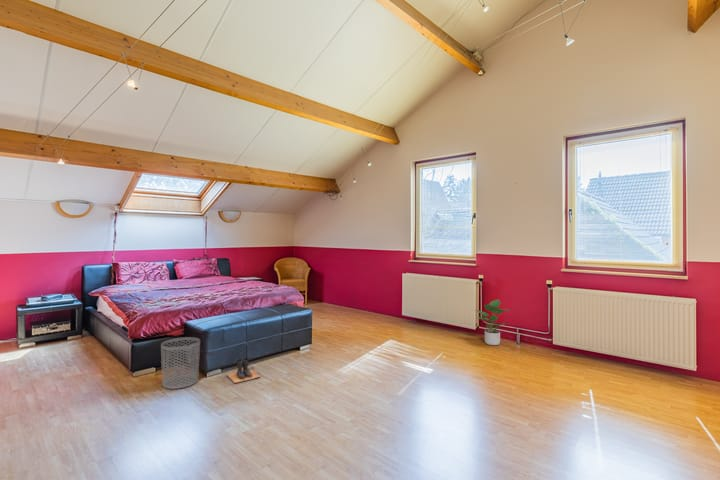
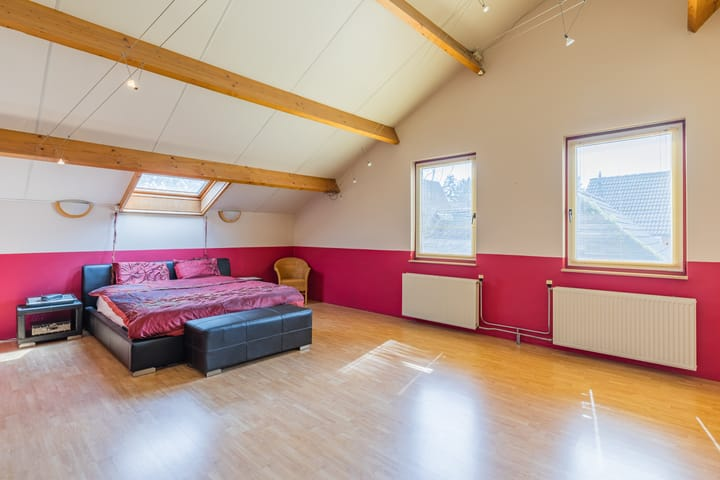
- waste bin (180, 362)
- potted plant (489, 321)
- boots (243, 368)
